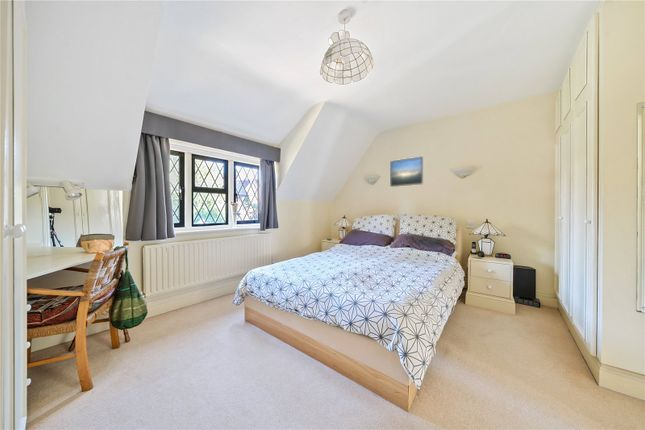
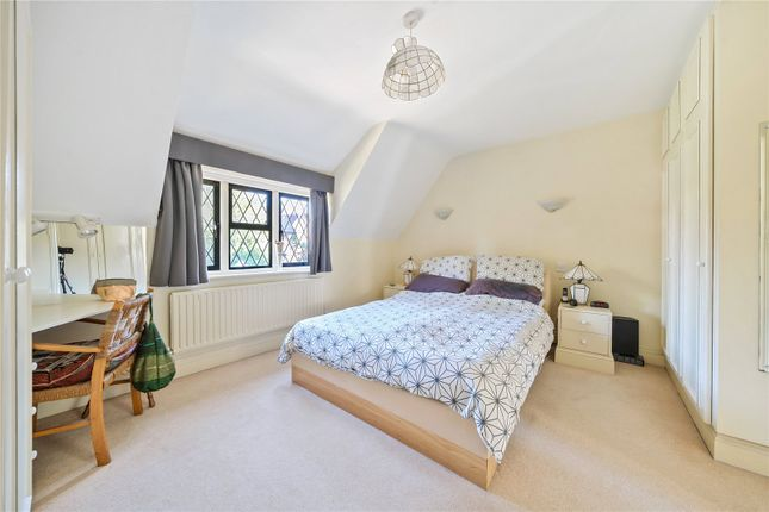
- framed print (406, 172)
